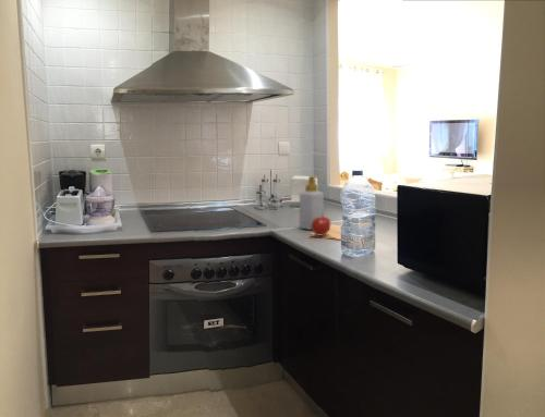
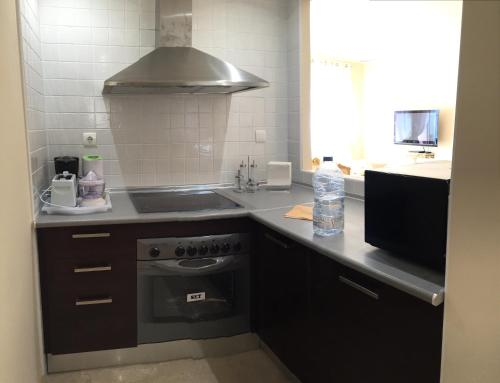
- fruit (320, 224)
- soap bottle (311, 201)
